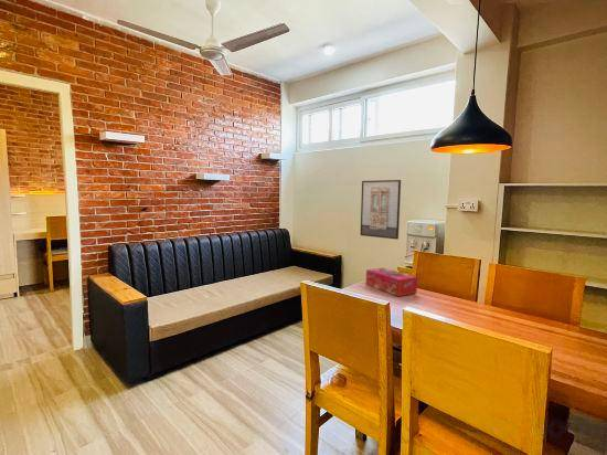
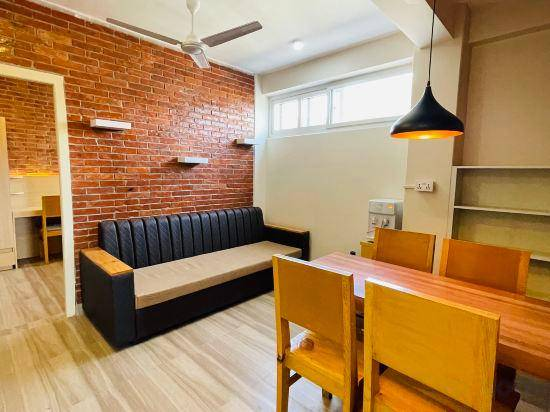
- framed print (379, 209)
- tissue box (390, 281)
